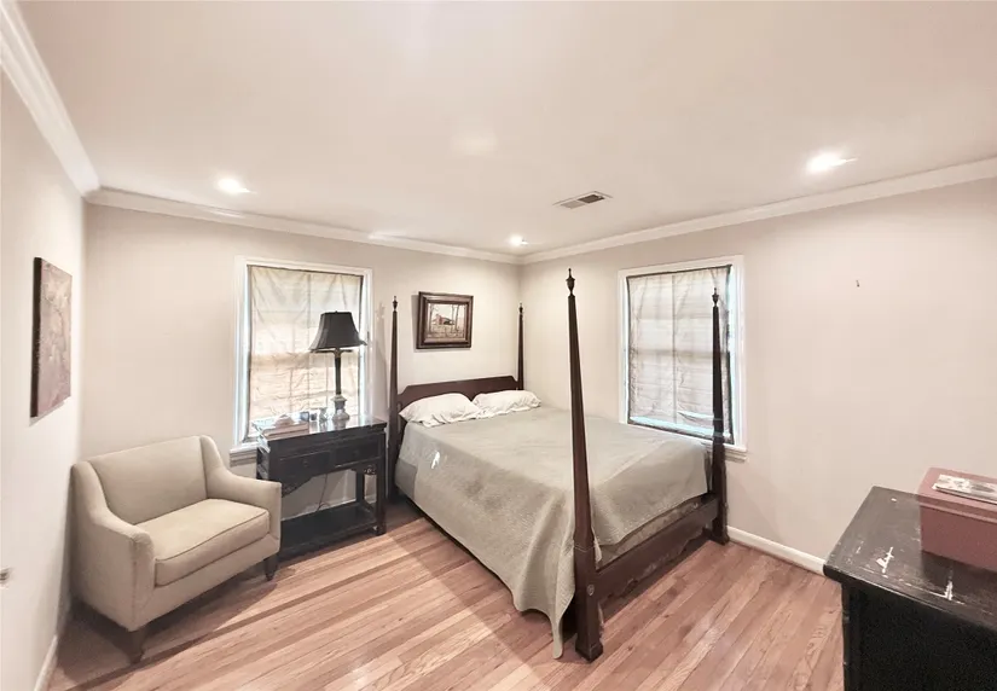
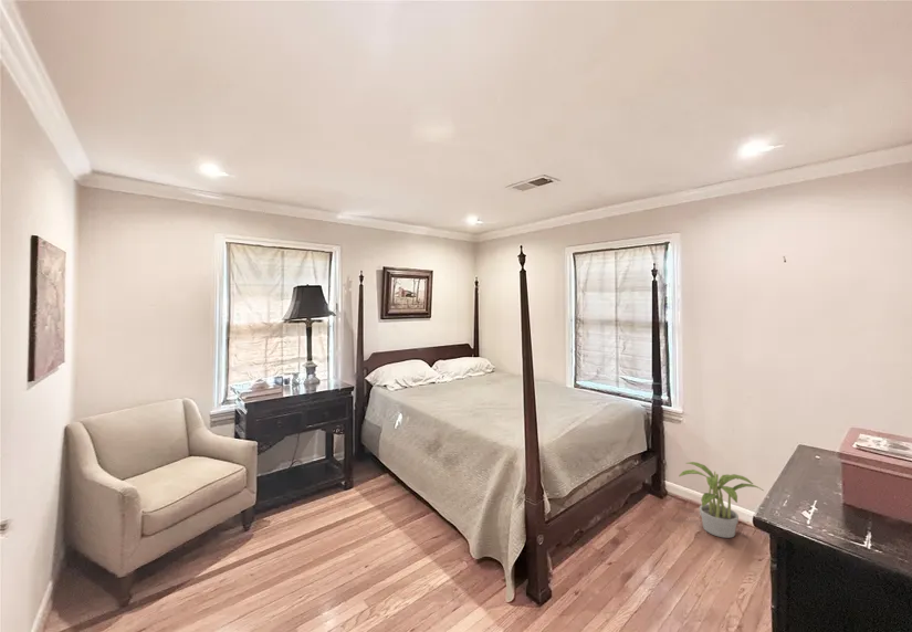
+ potted plant (719, 501)
